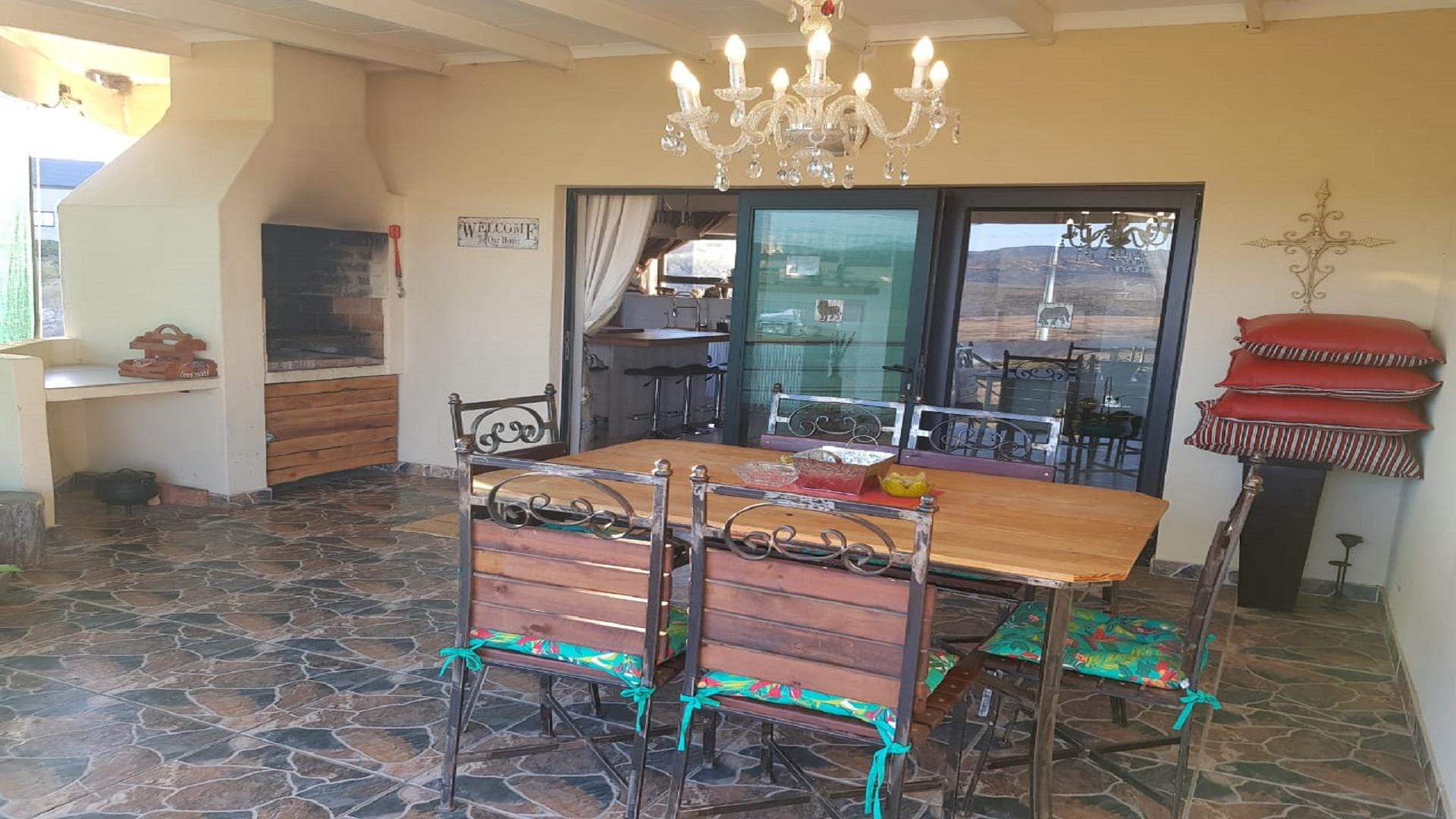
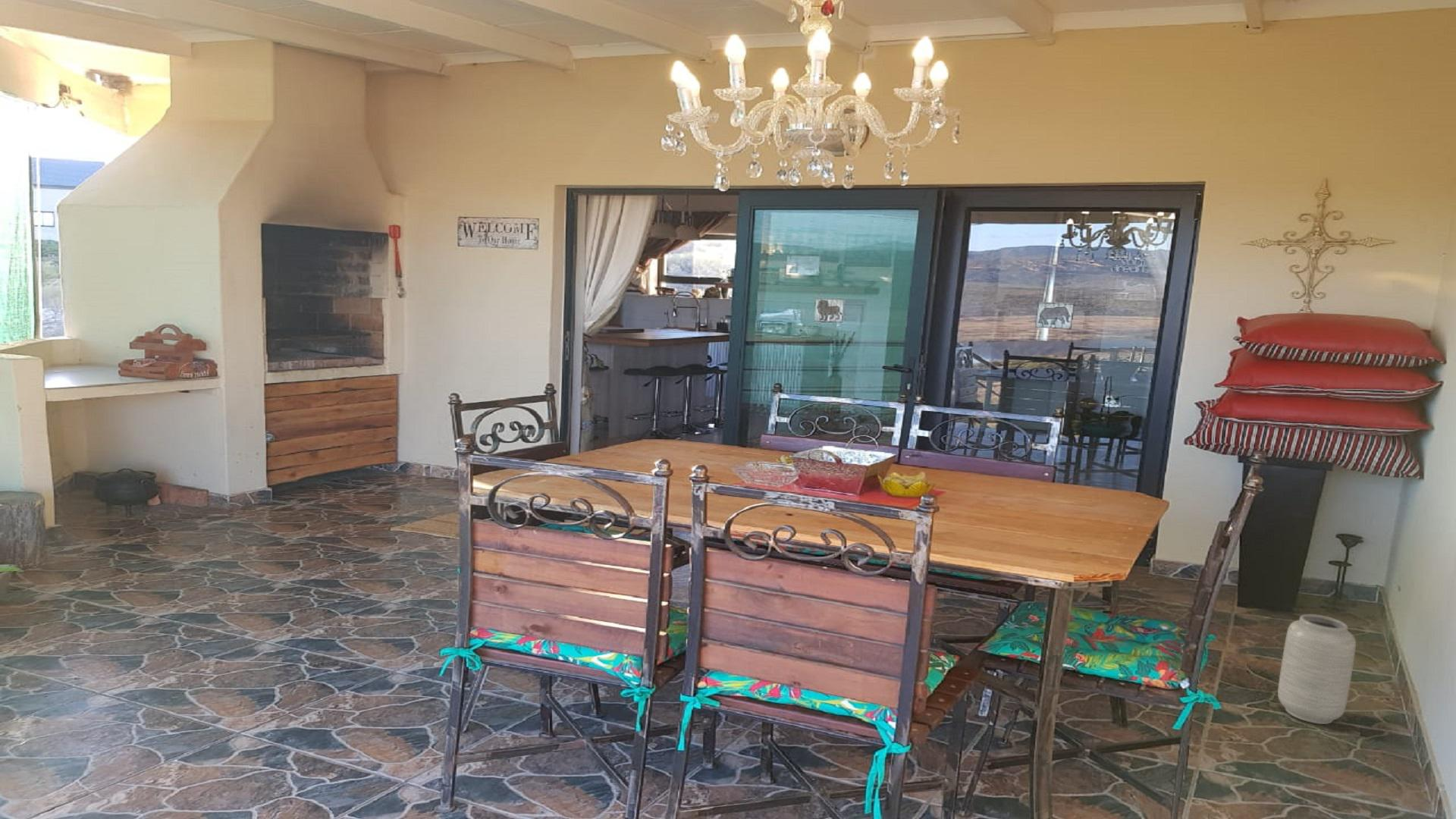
+ vase (1316, 668)
